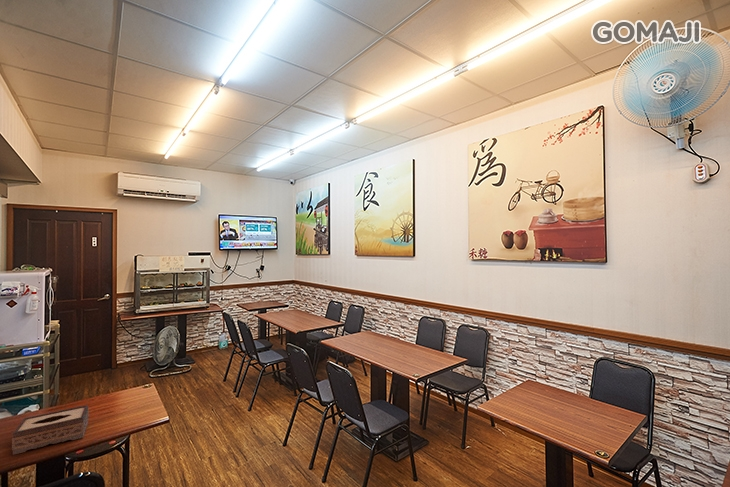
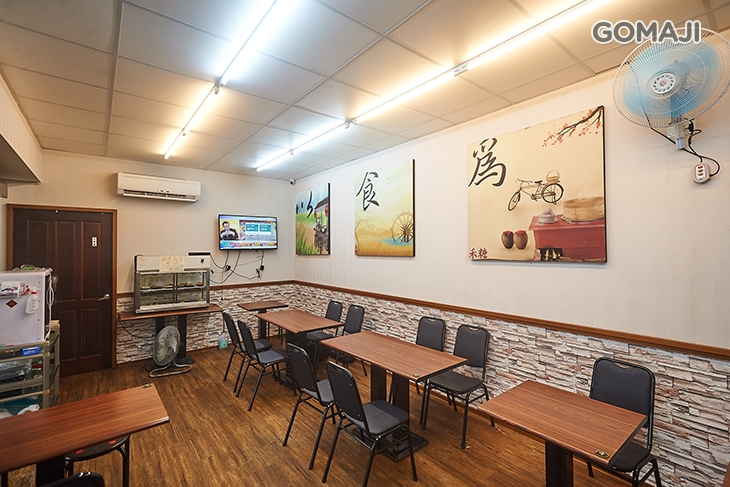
- tissue box (53, 427)
